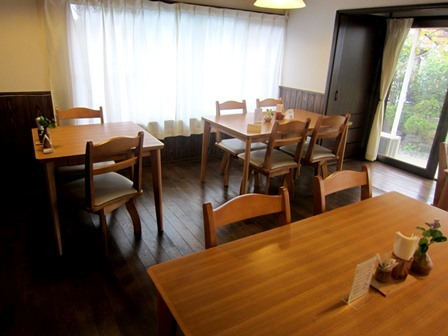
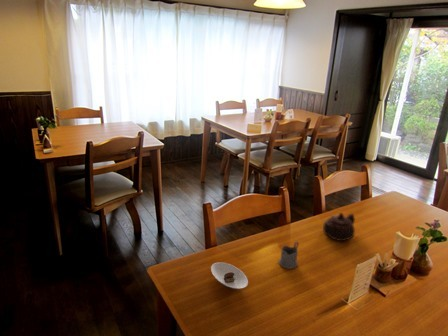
+ saucer (228, 277)
+ teapot (340, 224)
+ tea glass holder (290, 251)
